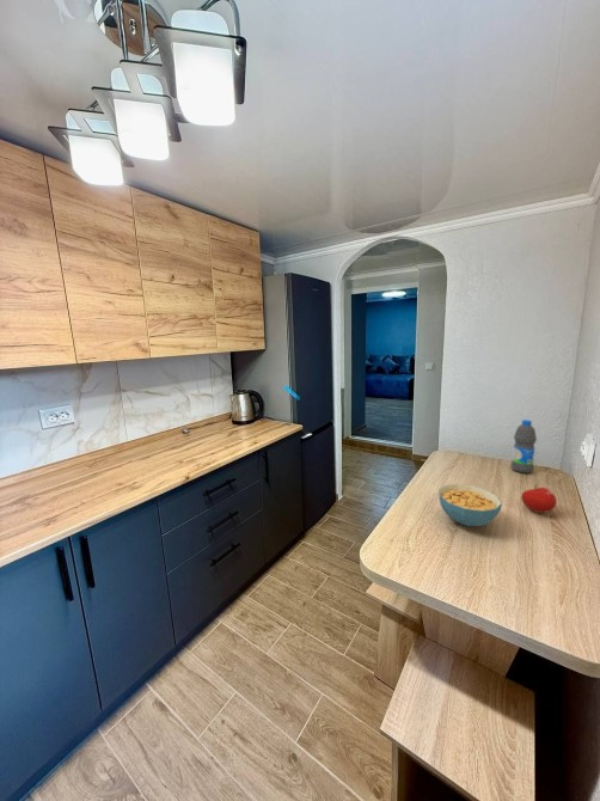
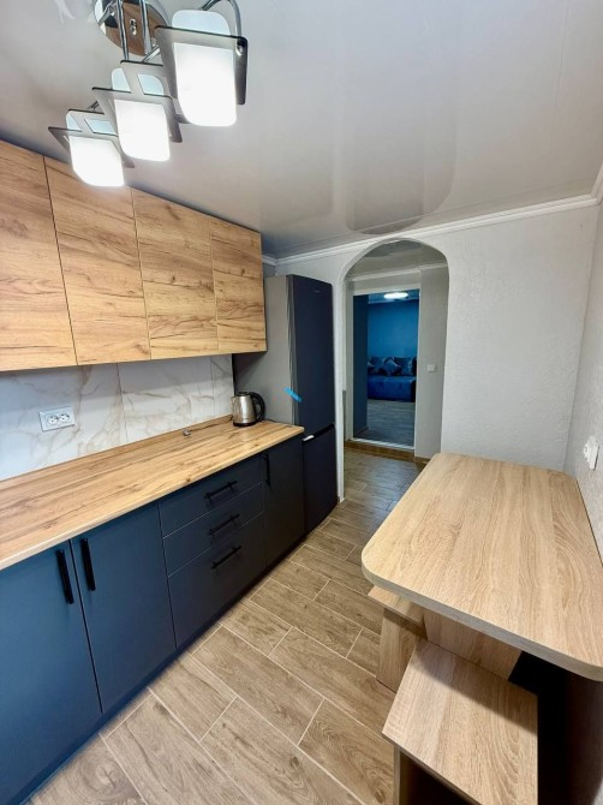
- water bottle (524, 445)
- fruit (538, 499)
- cereal bowl (467, 508)
